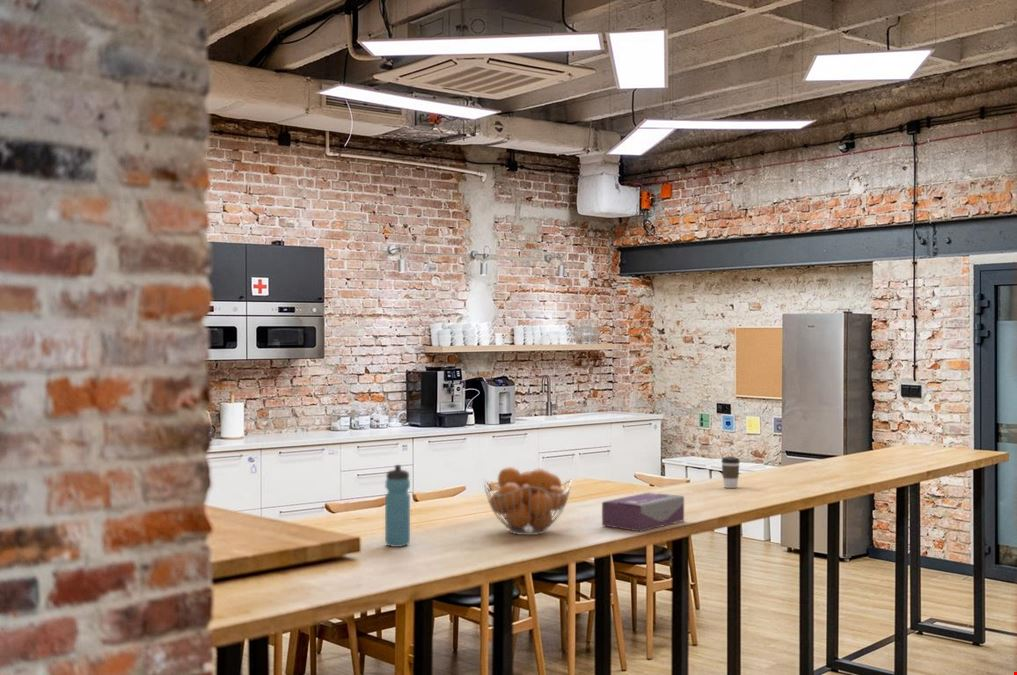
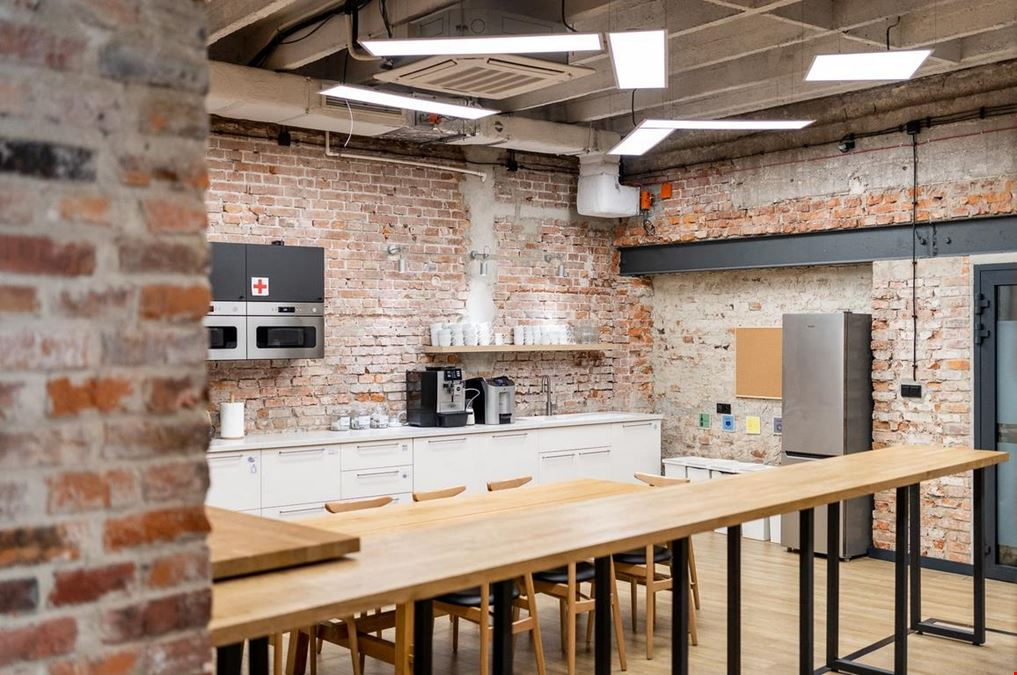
- tissue box (643, 510)
- fruit basket (527, 499)
- water bottle (397, 504)
- coffee cup (730, 472)
